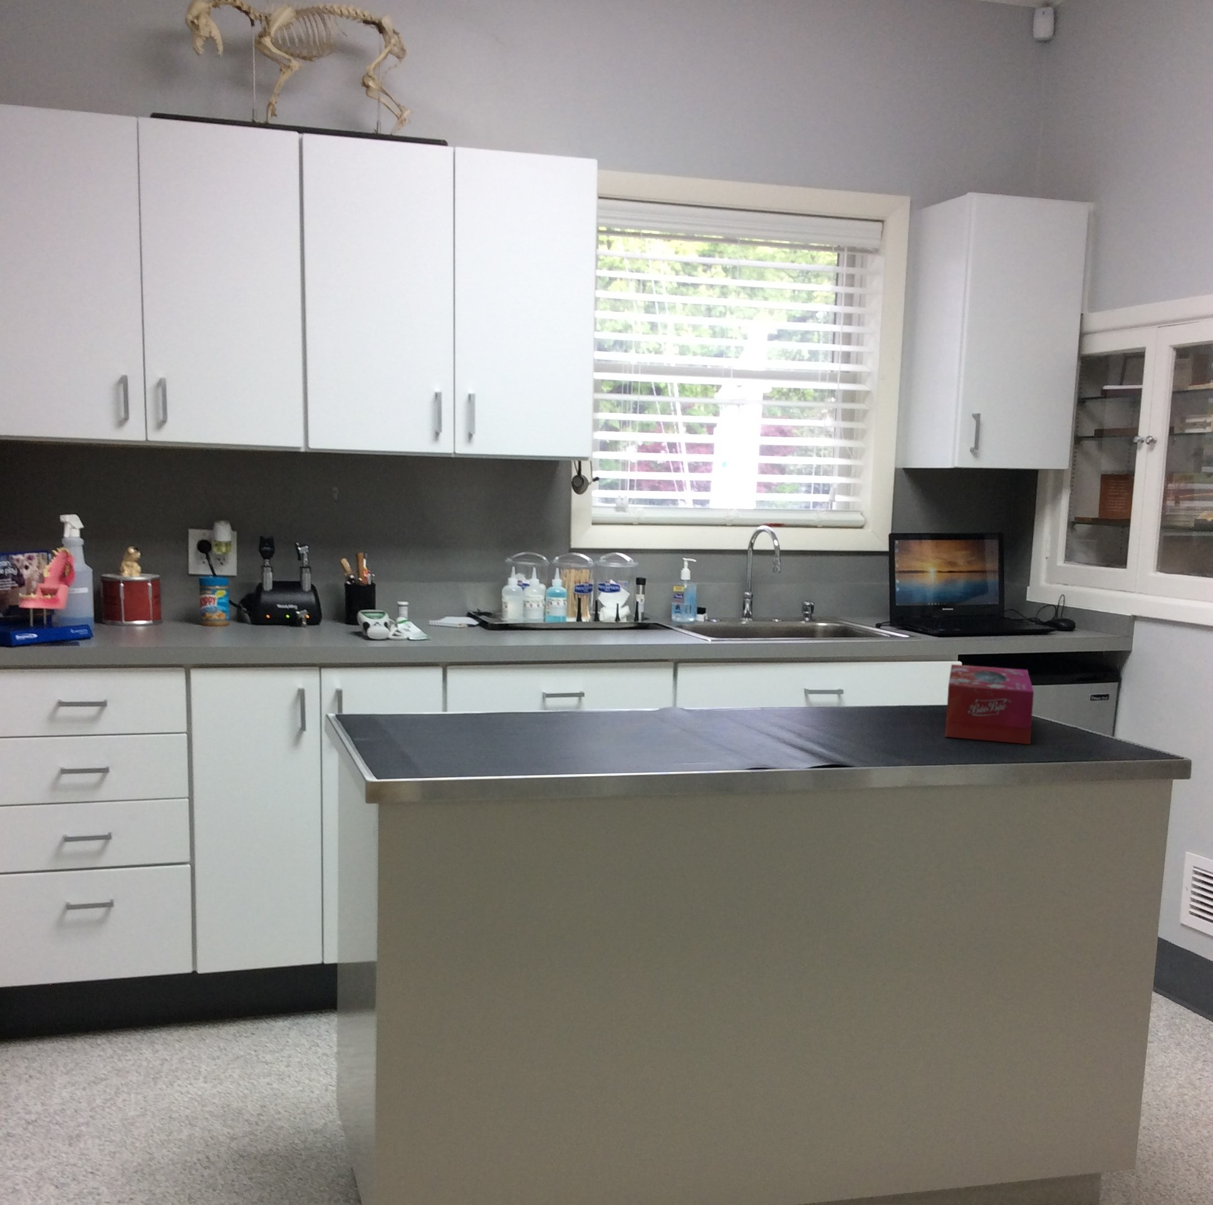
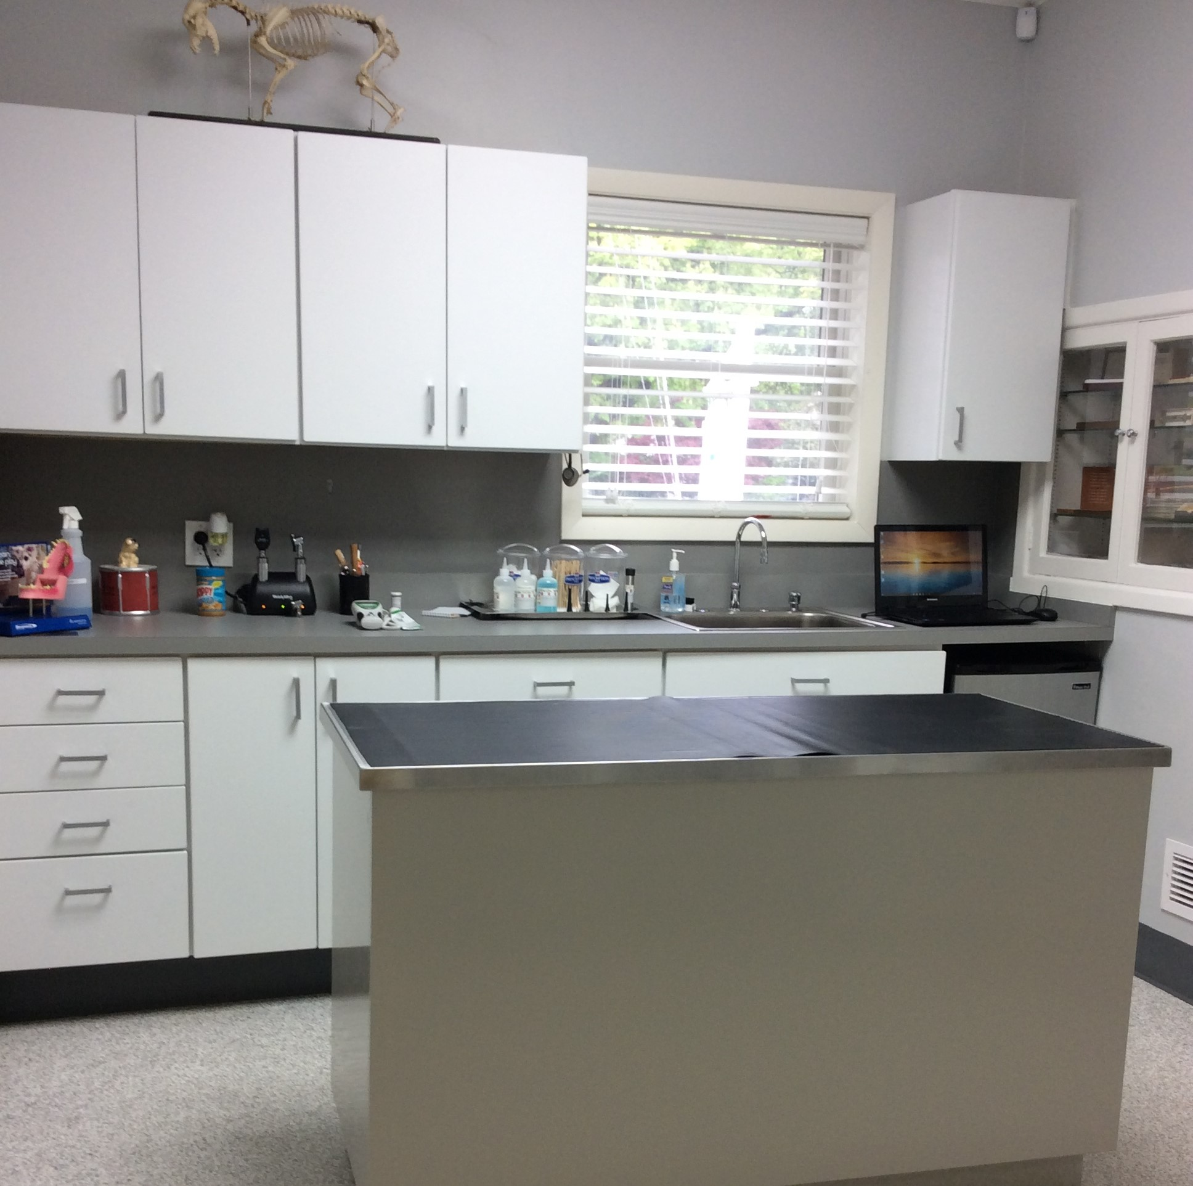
- tissue box (988, 702)
